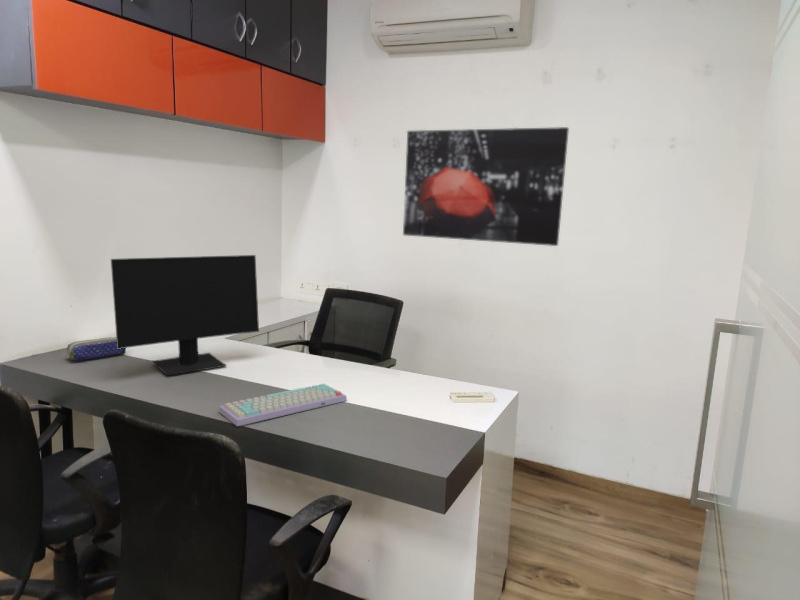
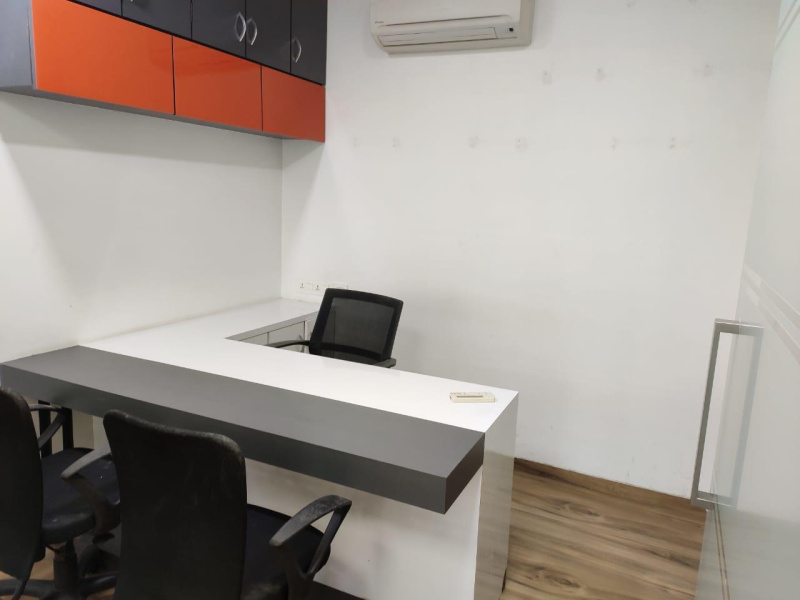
- computer monitor (189, 312)
- keyboard (285, 401)
- pencil case (96, 348)
- wall art (479, 185)
